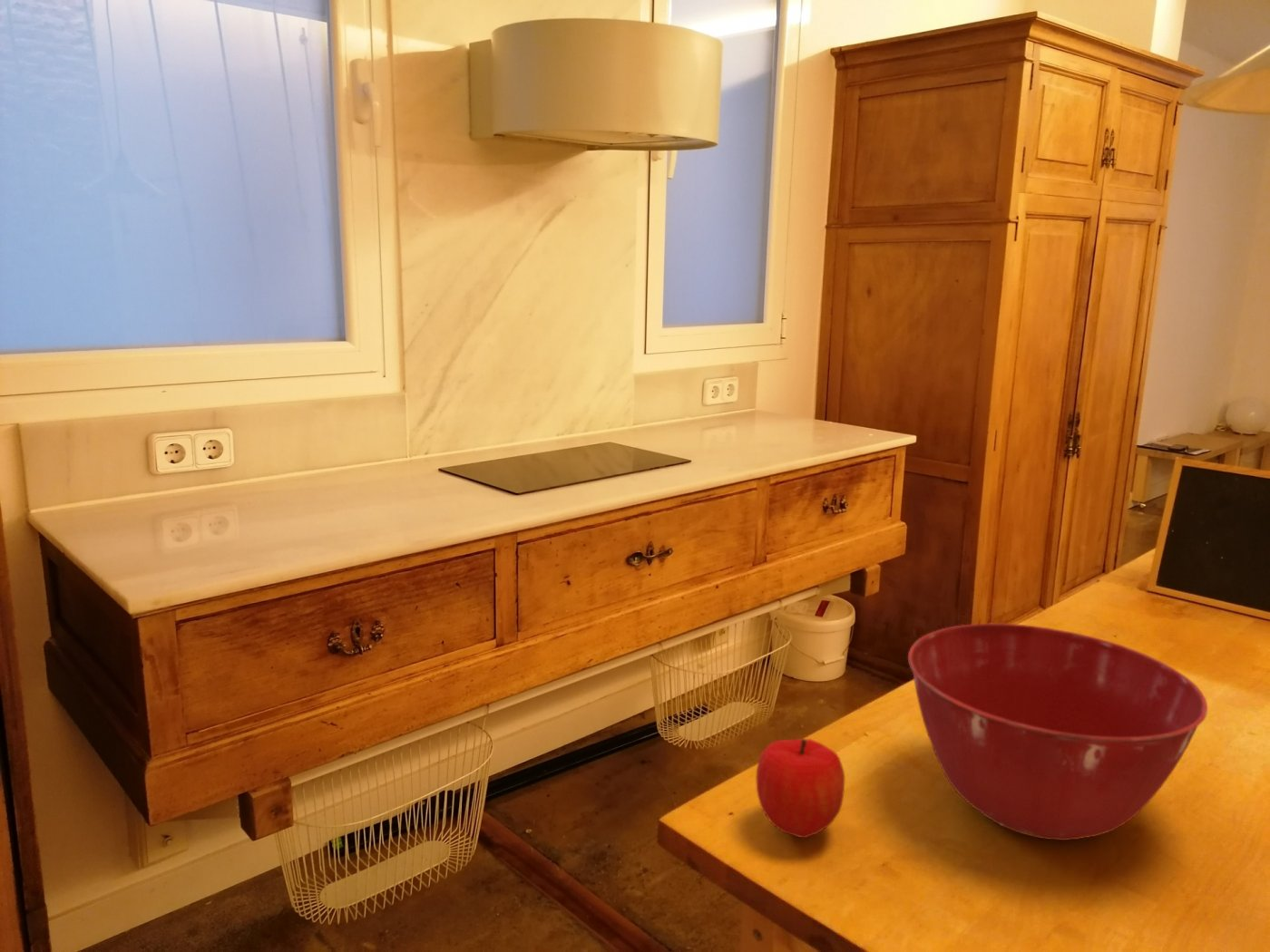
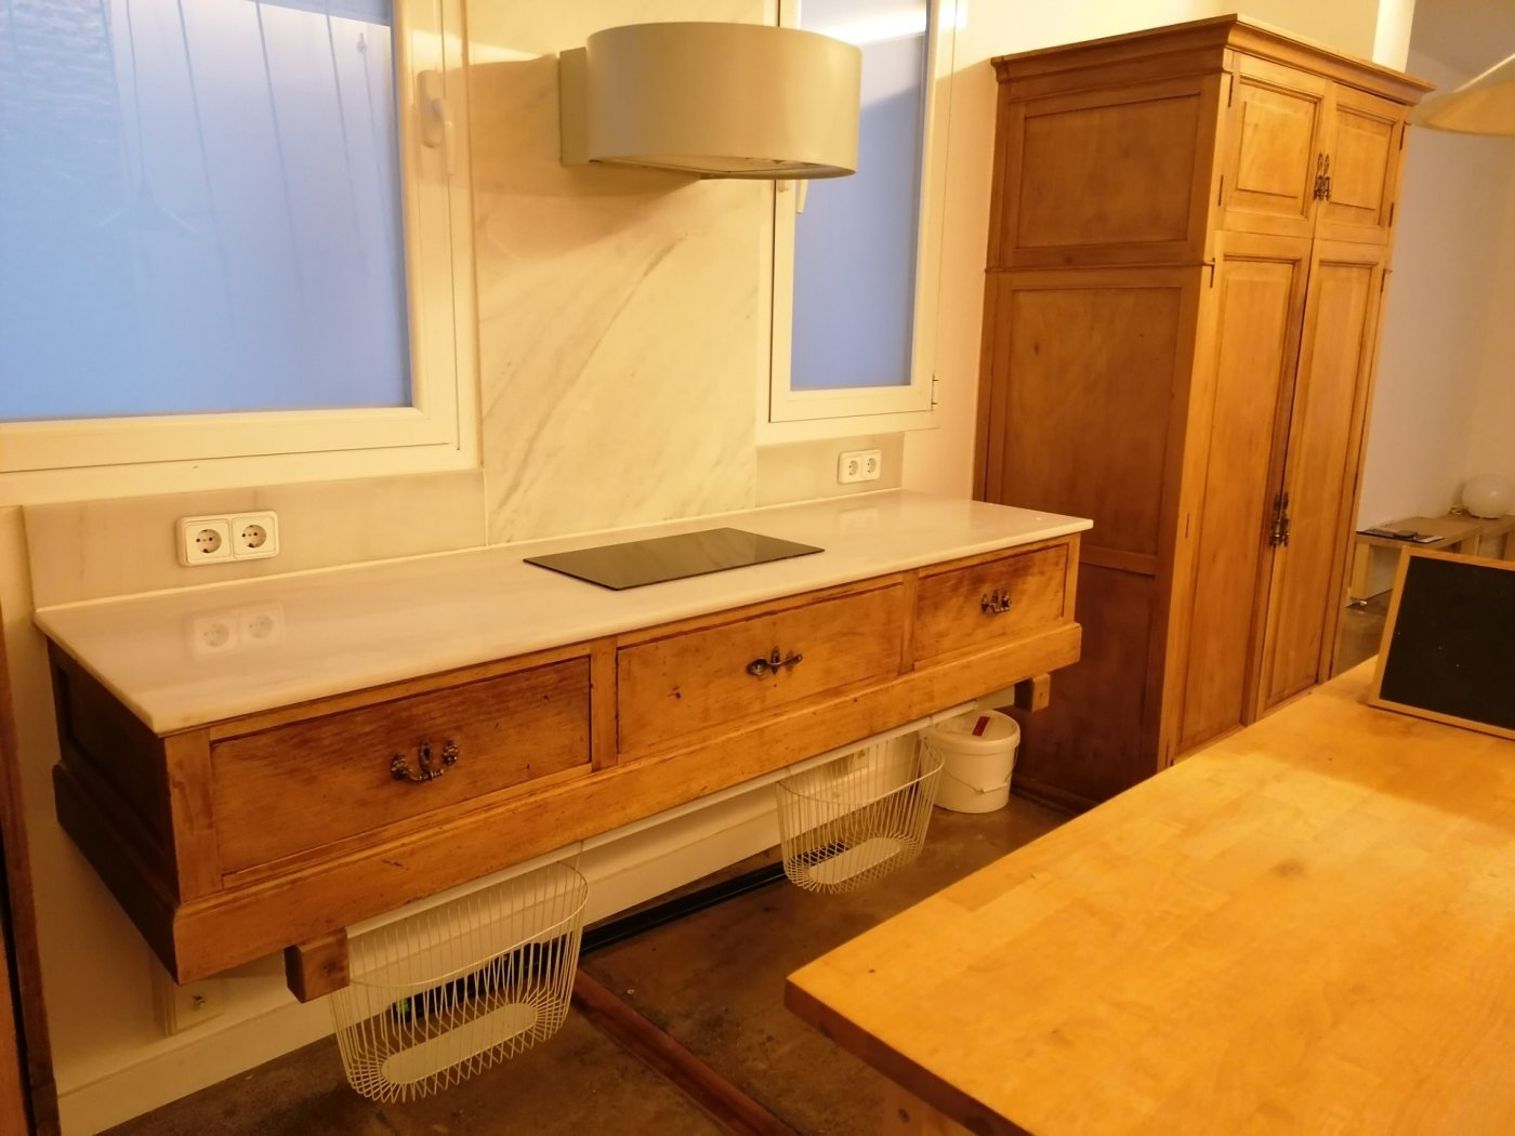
- fruit (799, 784)
- mixing bowl (1042, 739)
